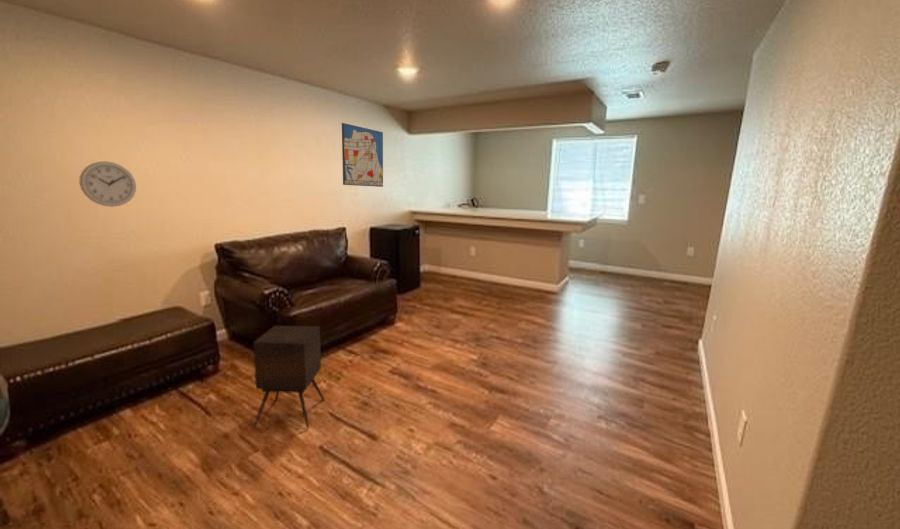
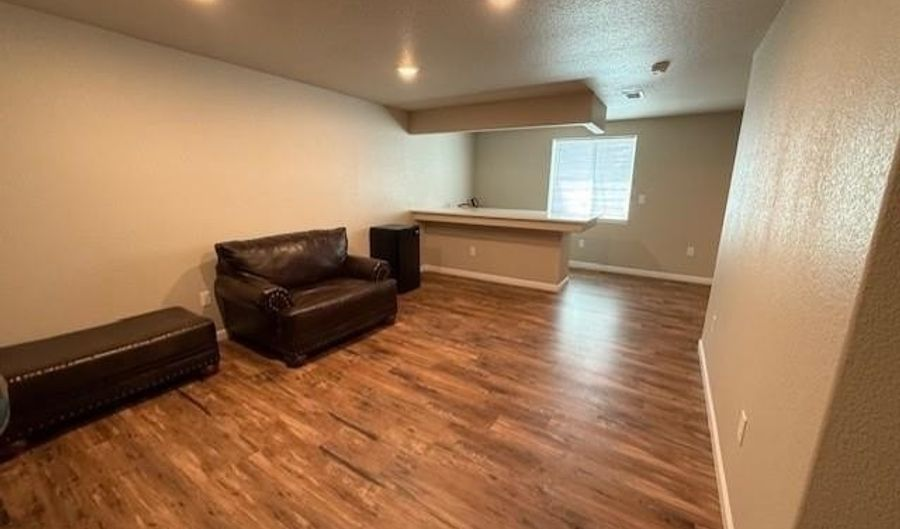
- wall clock (109, 184)
- side table (289, 374)
- wall art (363, 157)
